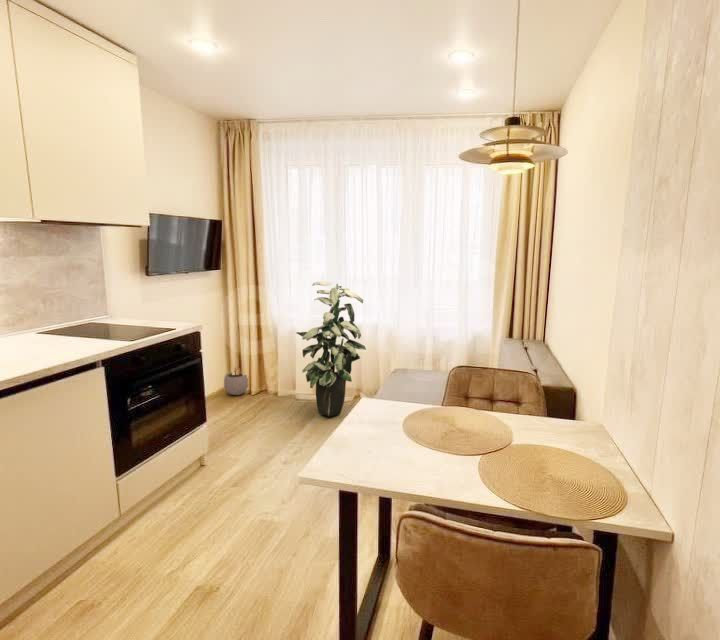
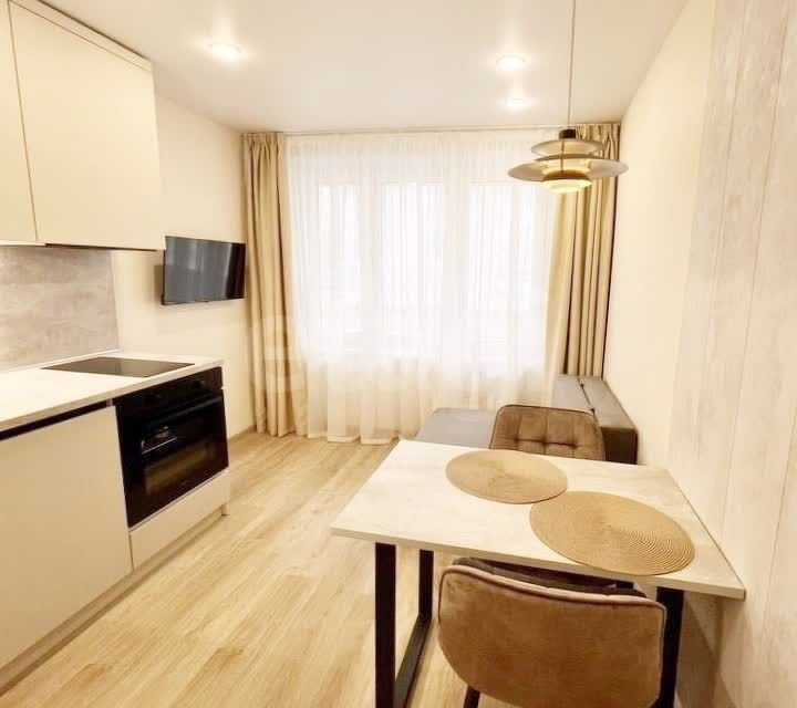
- plant pot (236, 379)
- indoor plant (330, 348)
